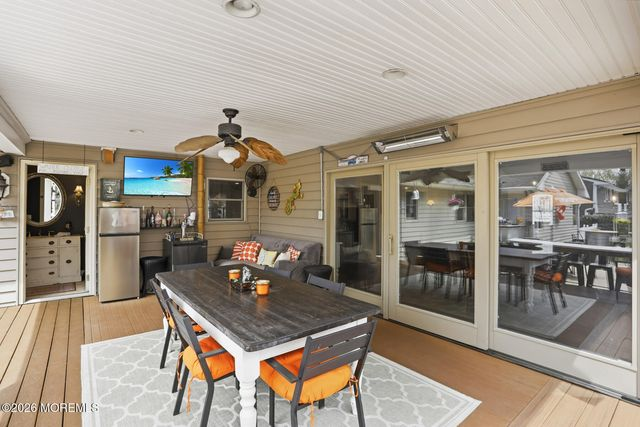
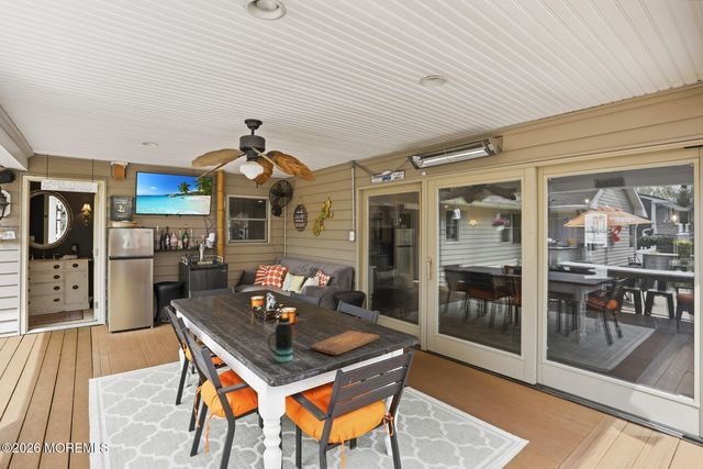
+ bottle (280, 336)
+ cutting board (345, 342)
